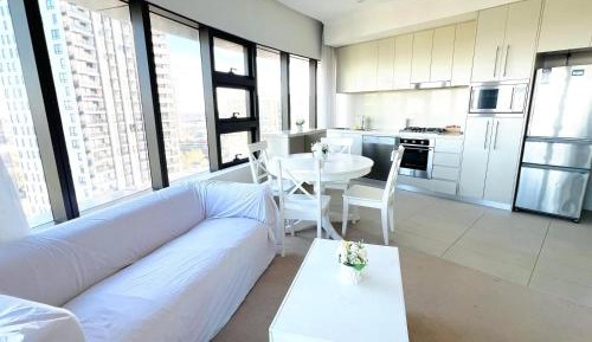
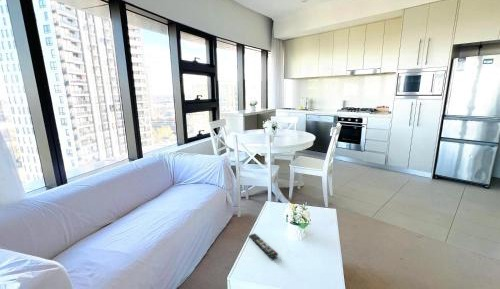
+ remote control (262, 244)
